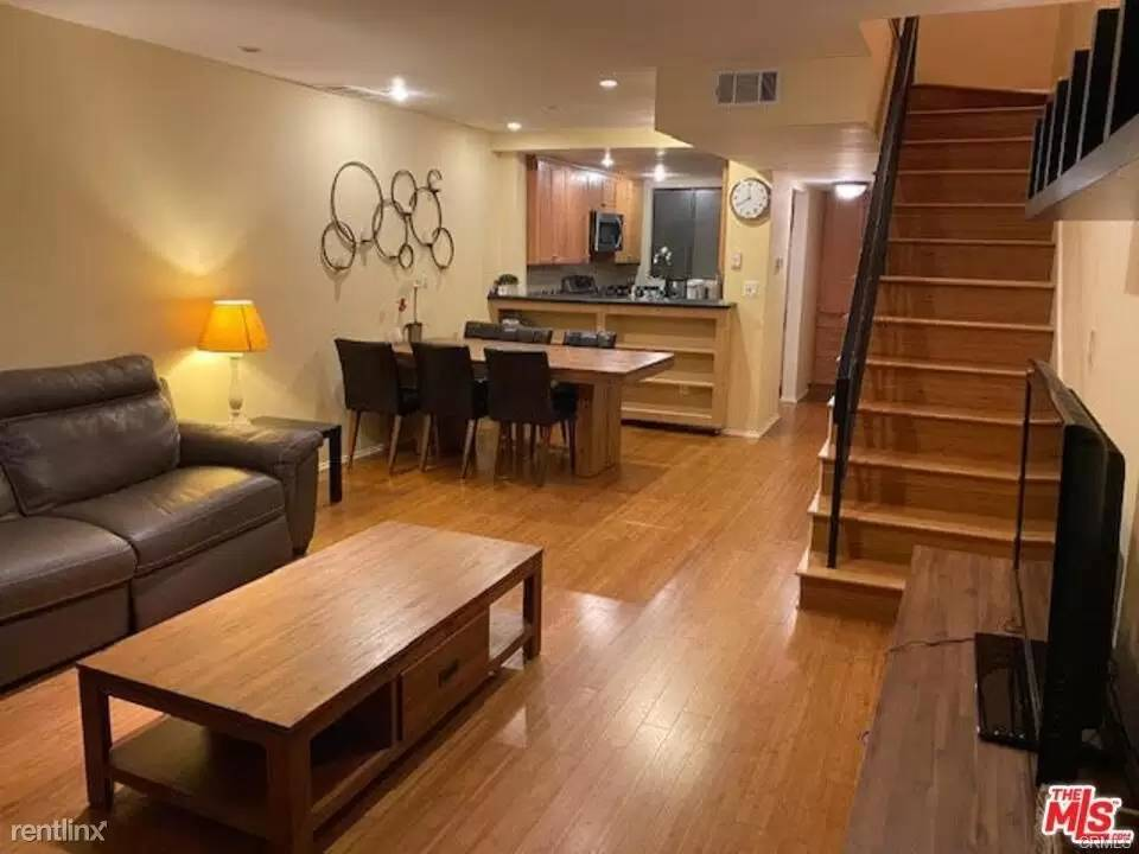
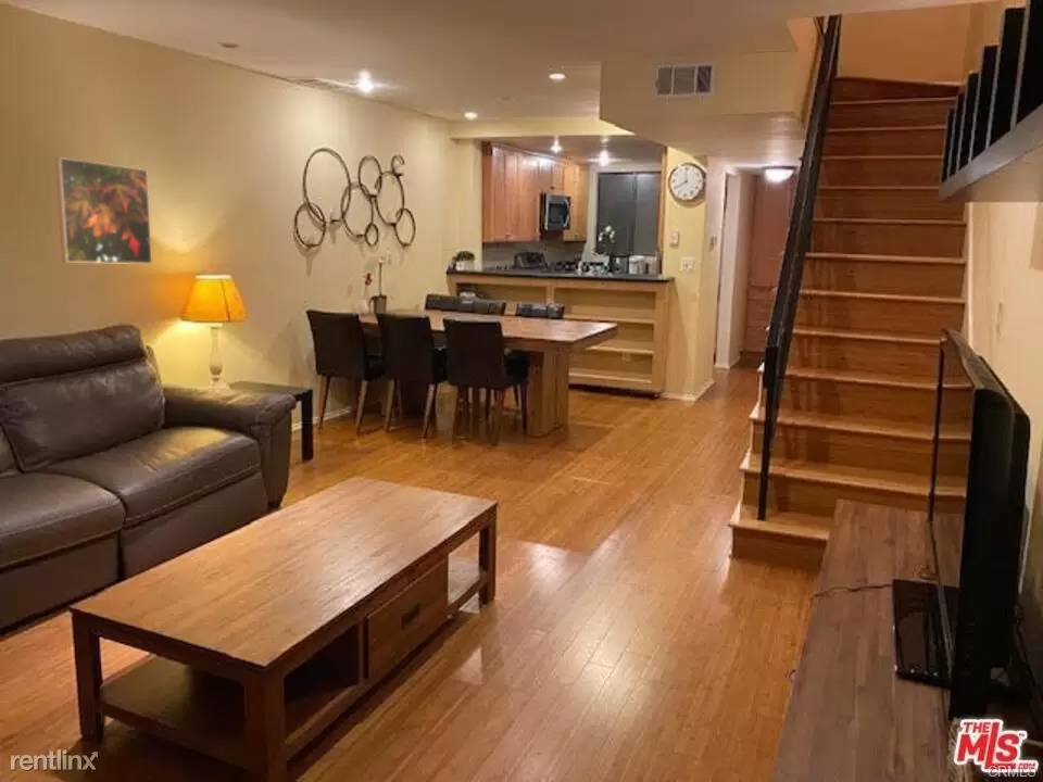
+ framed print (106, 214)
